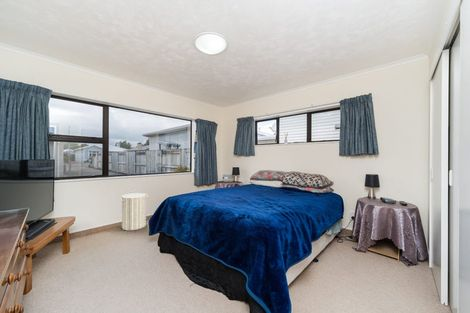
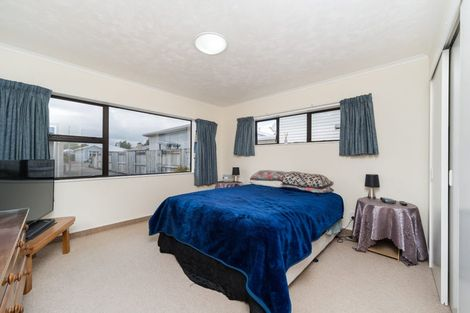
- laundry hamper (134, 208)
